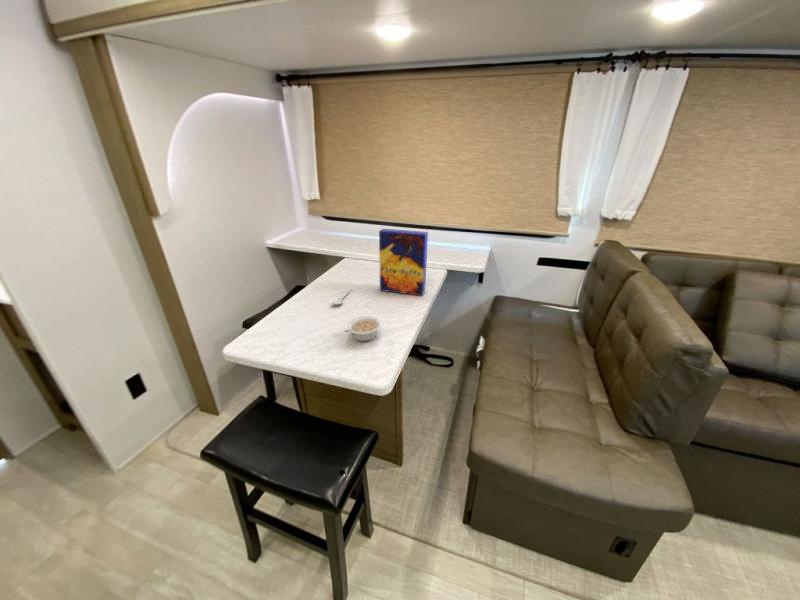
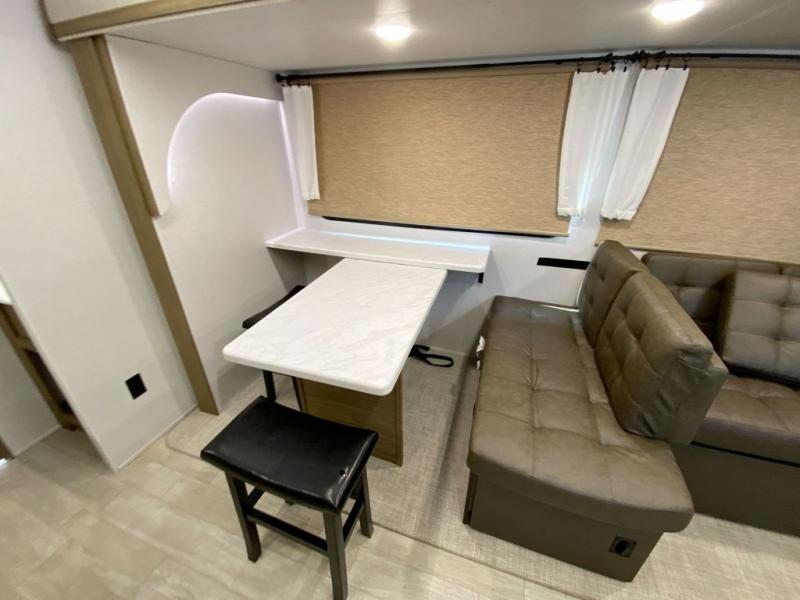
- cereal box (403, 262)
- spoon (342, 296)
- legume (364, 329)
